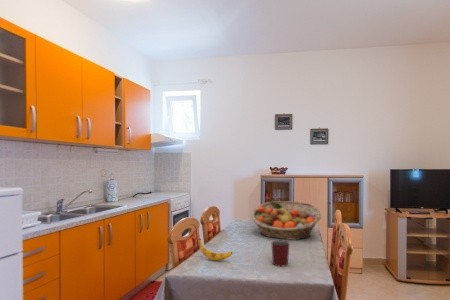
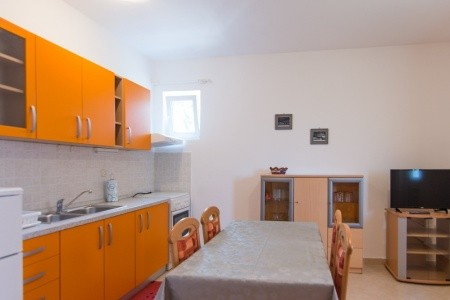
- banana (215, 253)
- fruit basket (285, 219)
- mug (280, 252)
